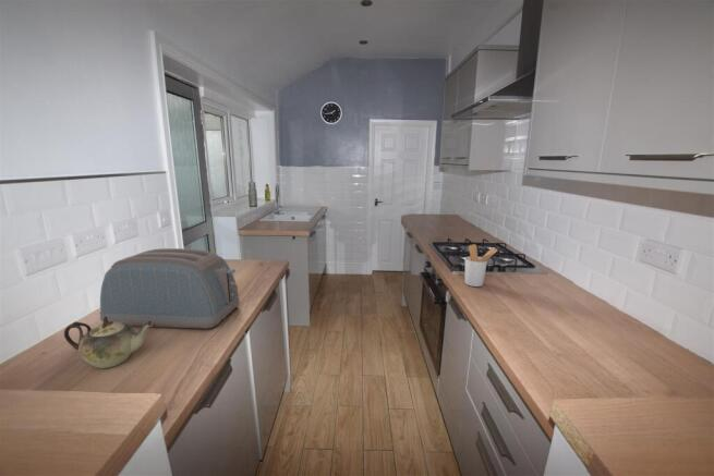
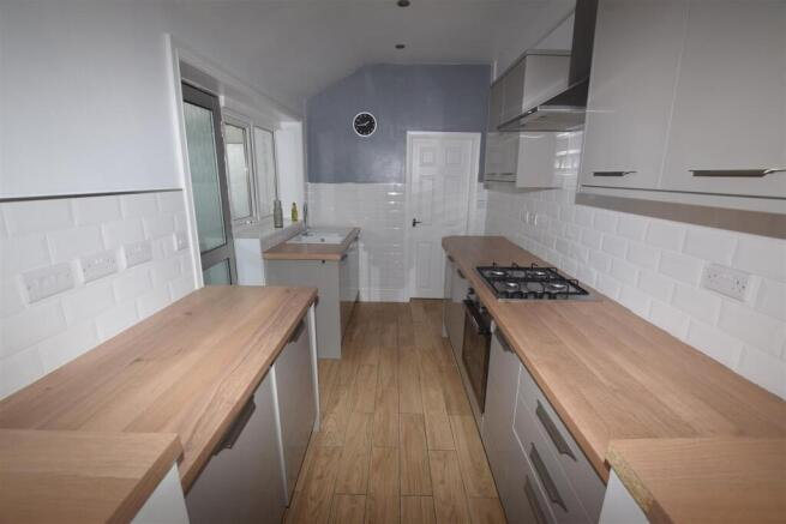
- teapot (113, 338)
- utensil holder (481, 265)
- toaster (176, 283)
